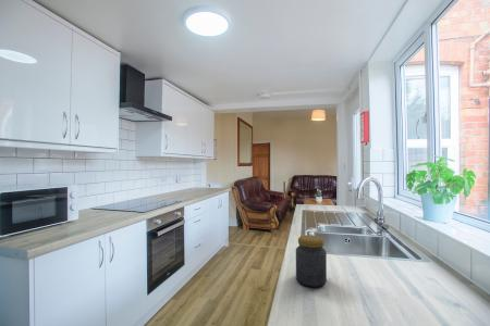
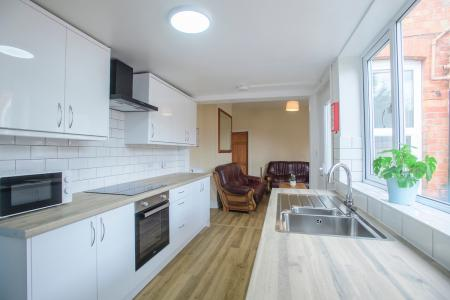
- jar (310, 259)
